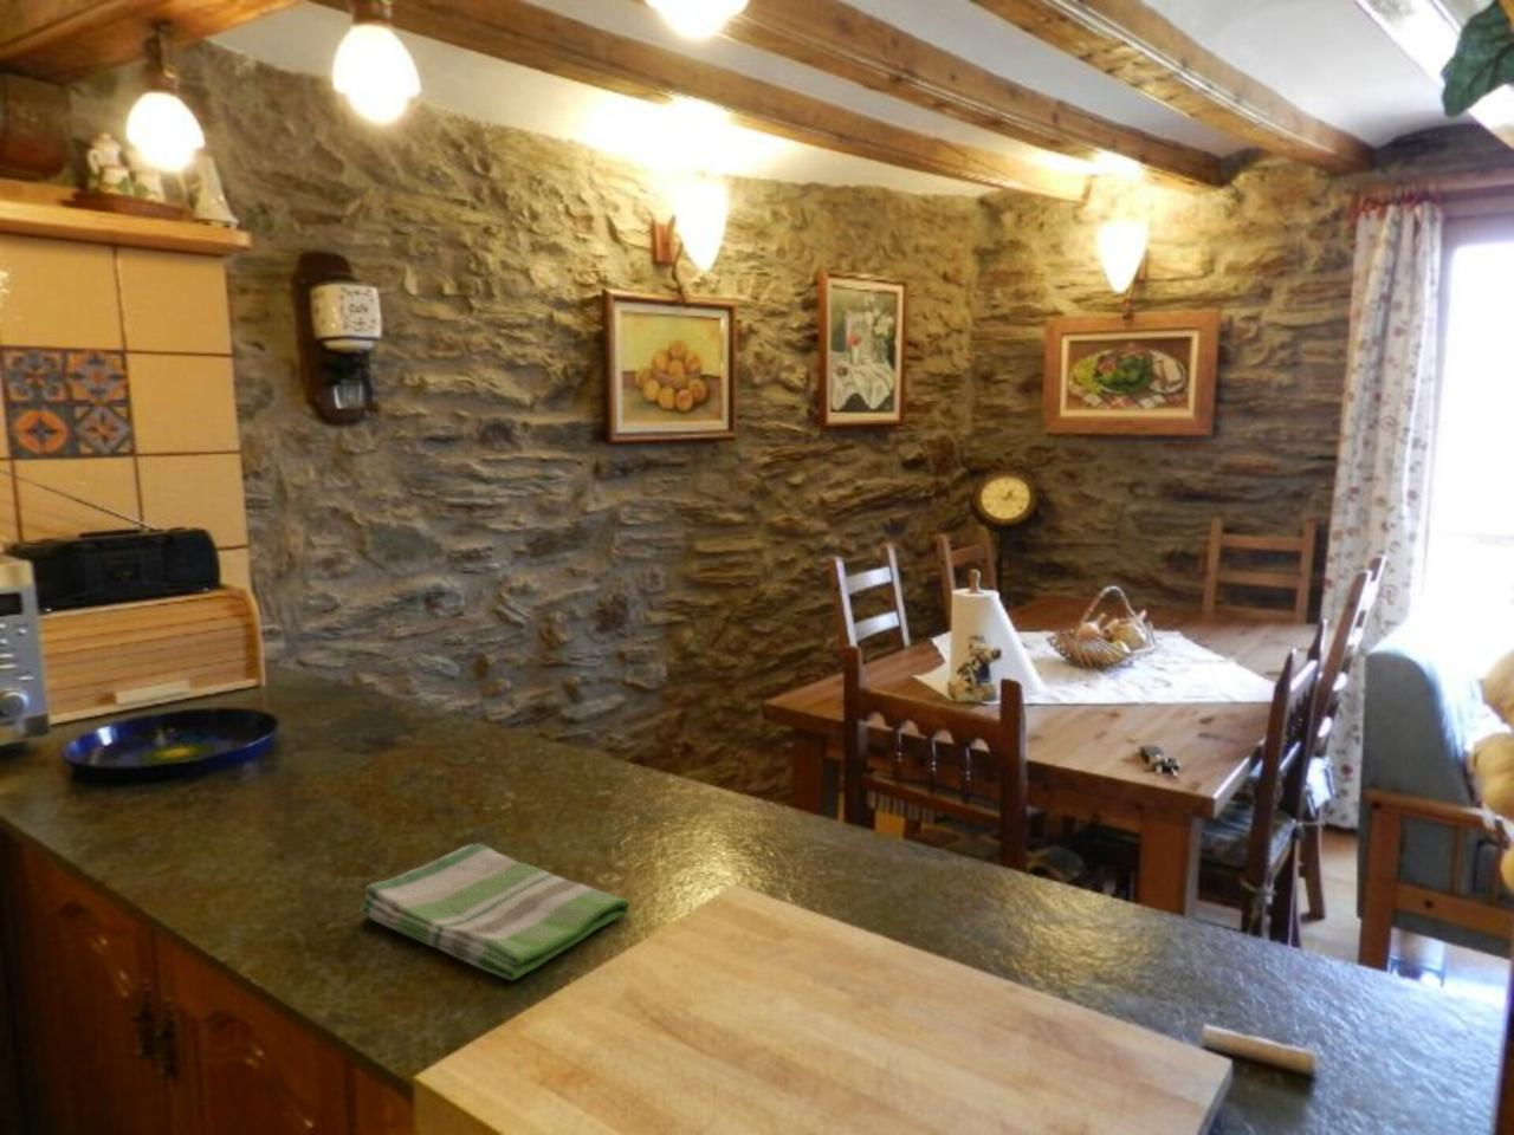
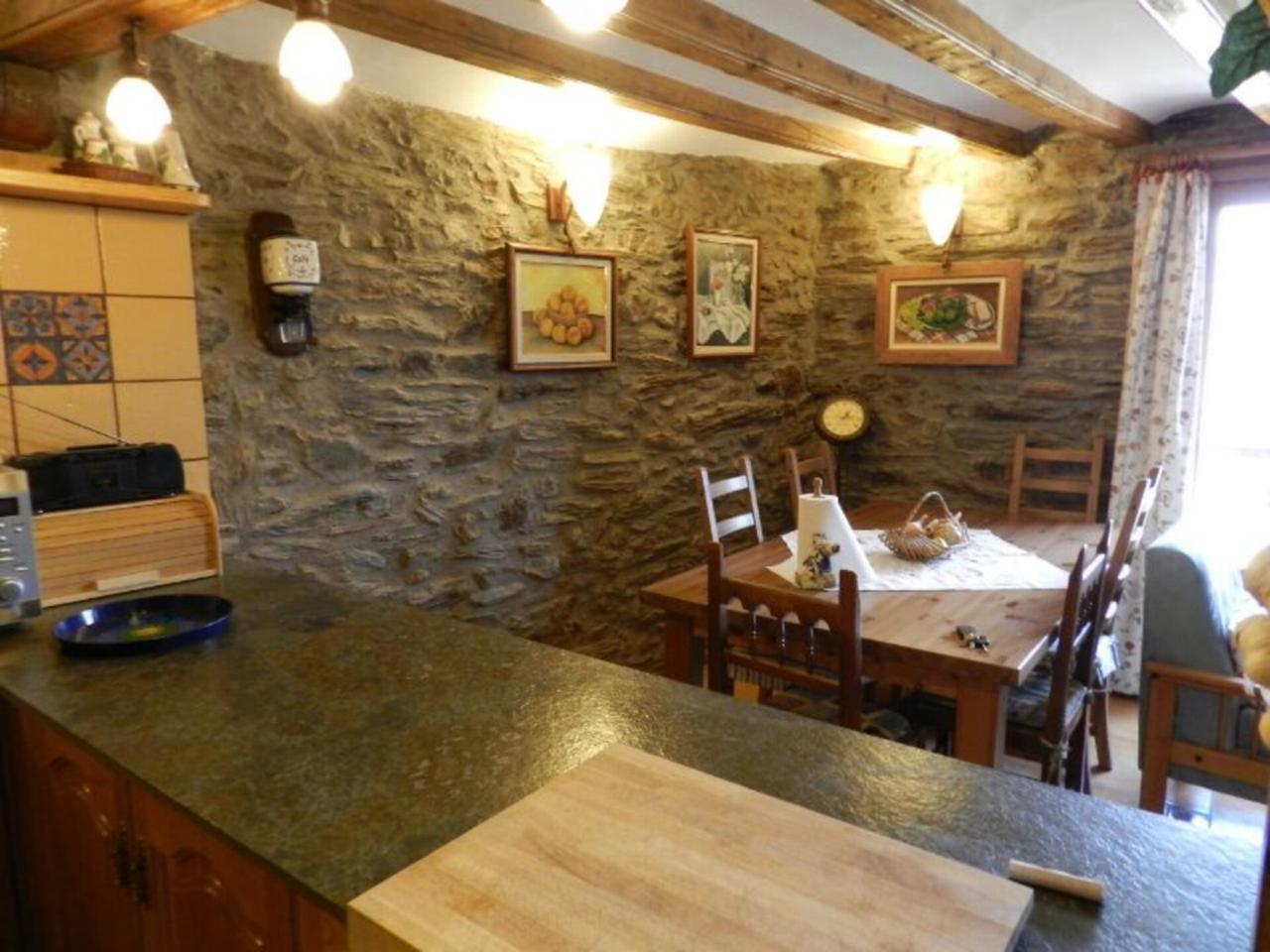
- dish towel (495, 900)
